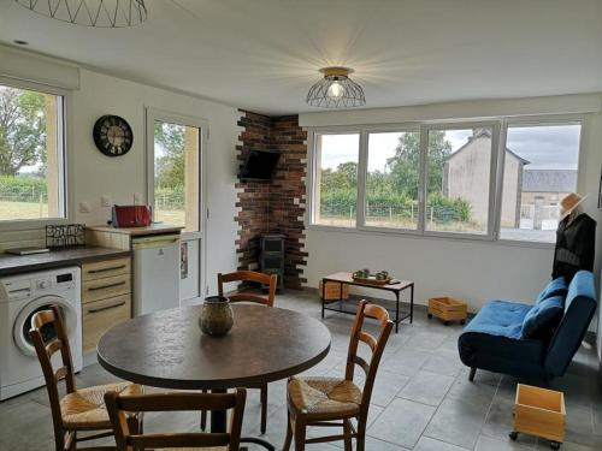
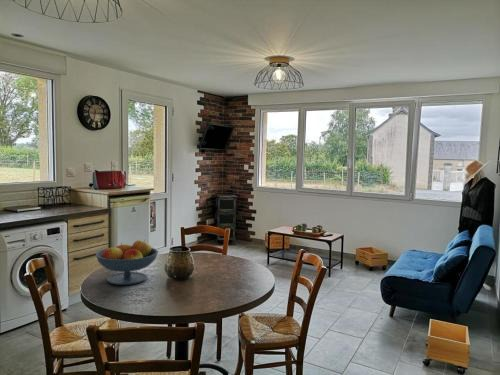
+ fruit bowl (127, 260)
